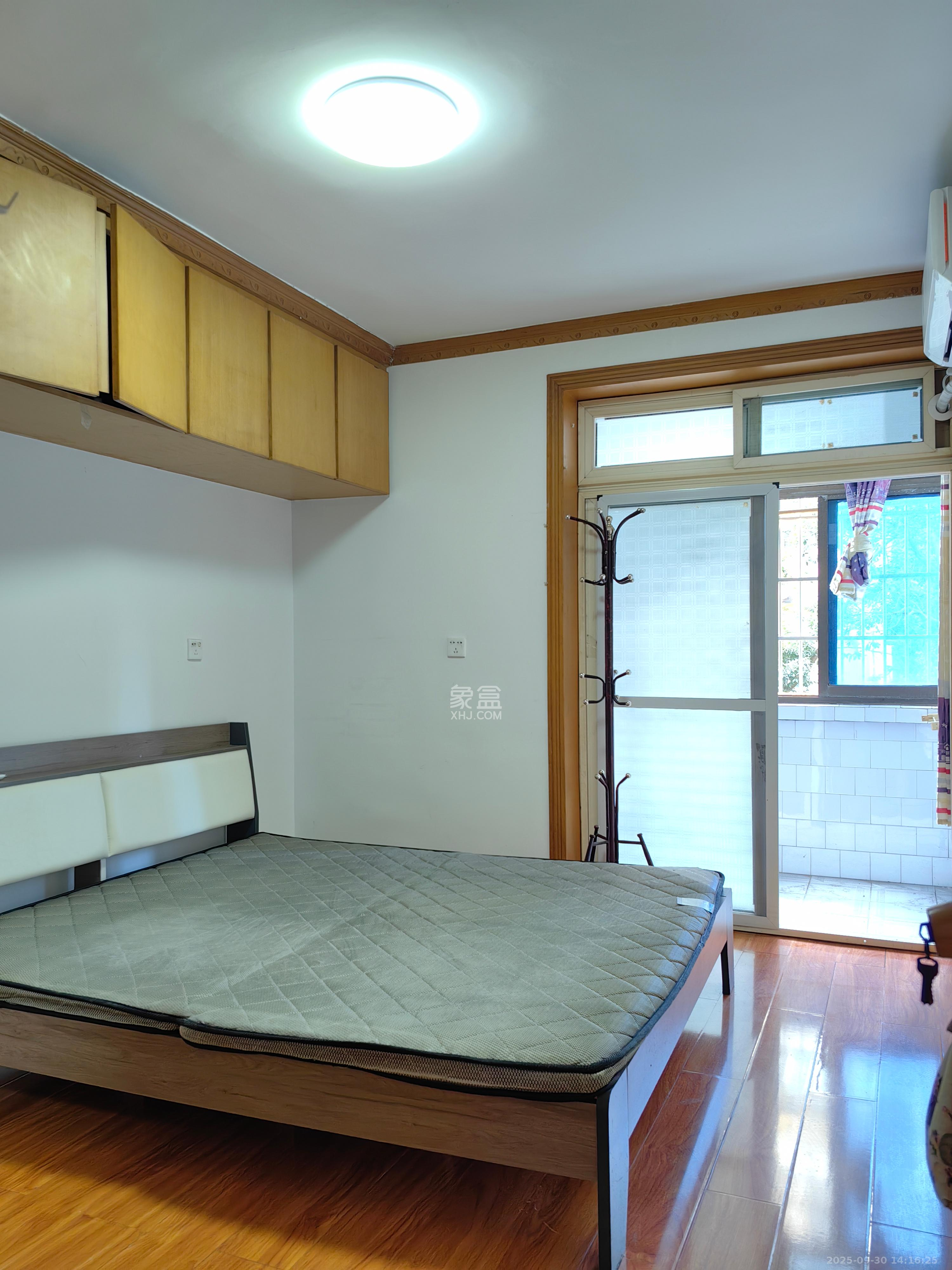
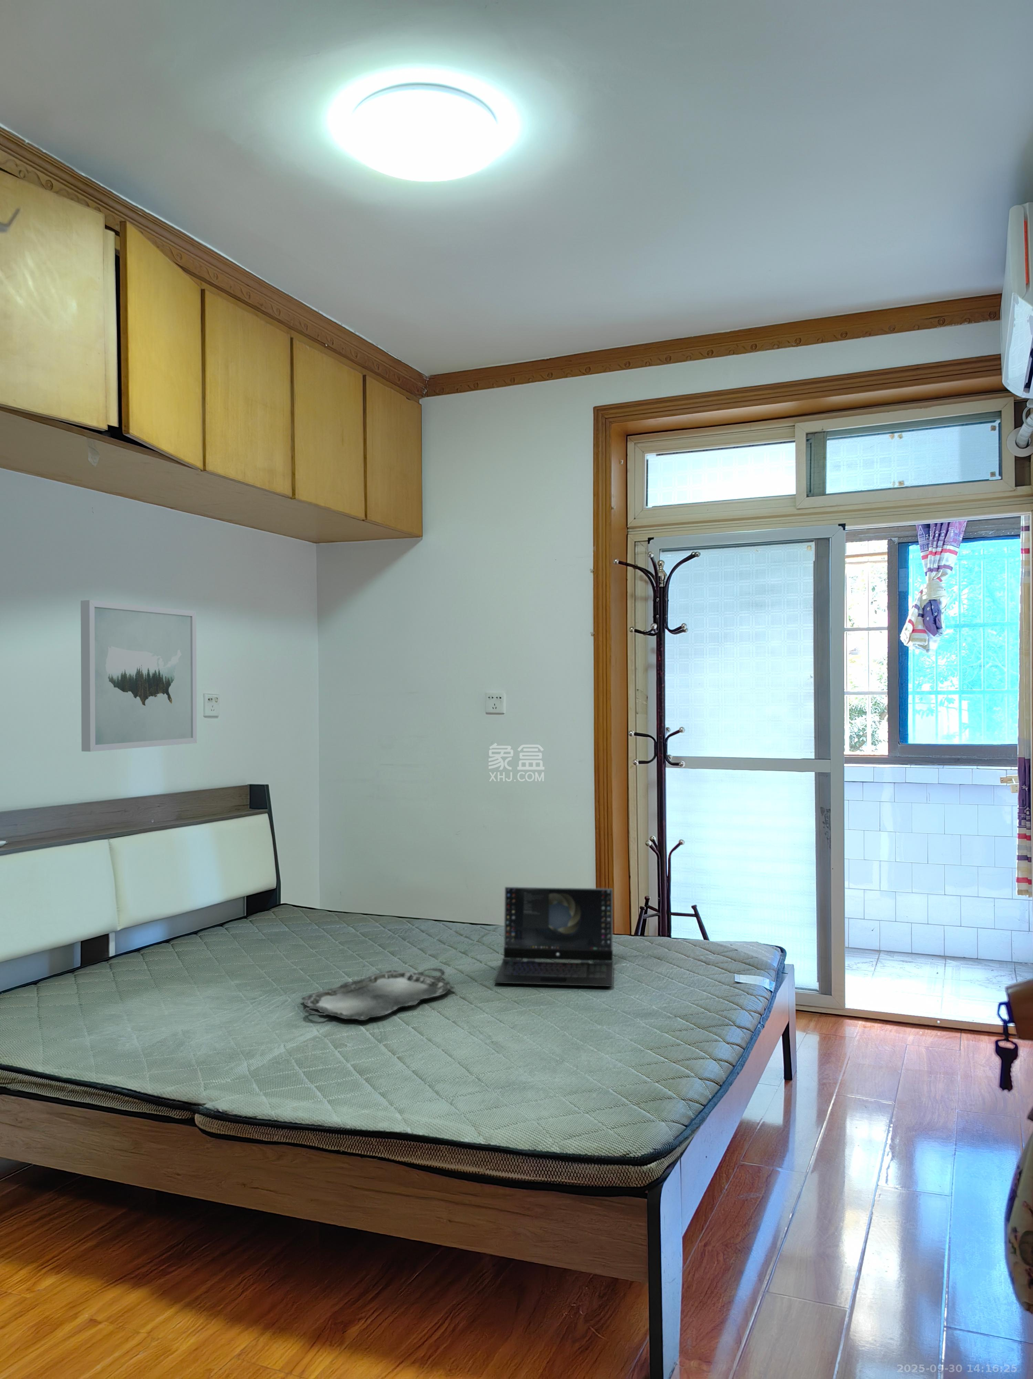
+ laptop (556, 935)
+ serving tray (379, 994)
+ wall art (142, 676)
